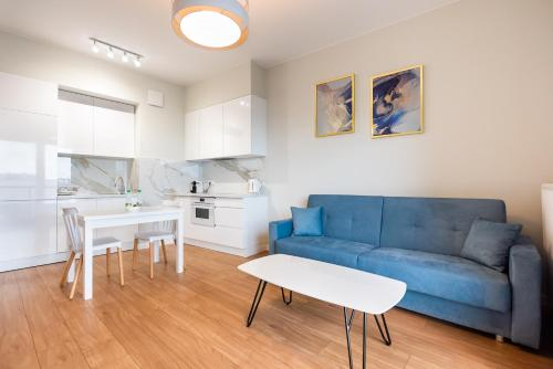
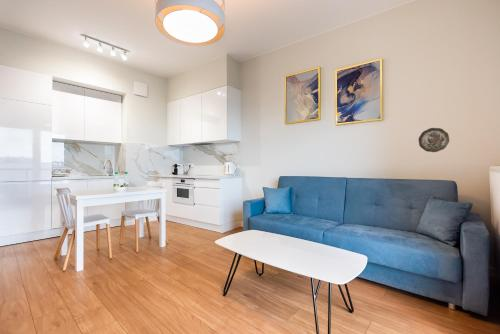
+ decorative plate (433, 140)
